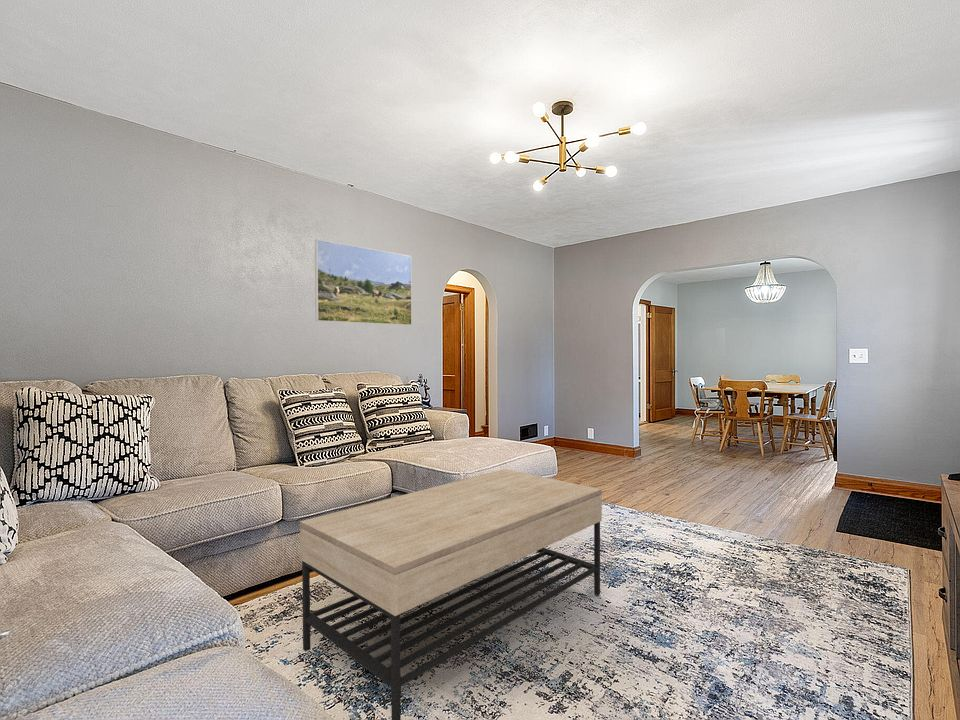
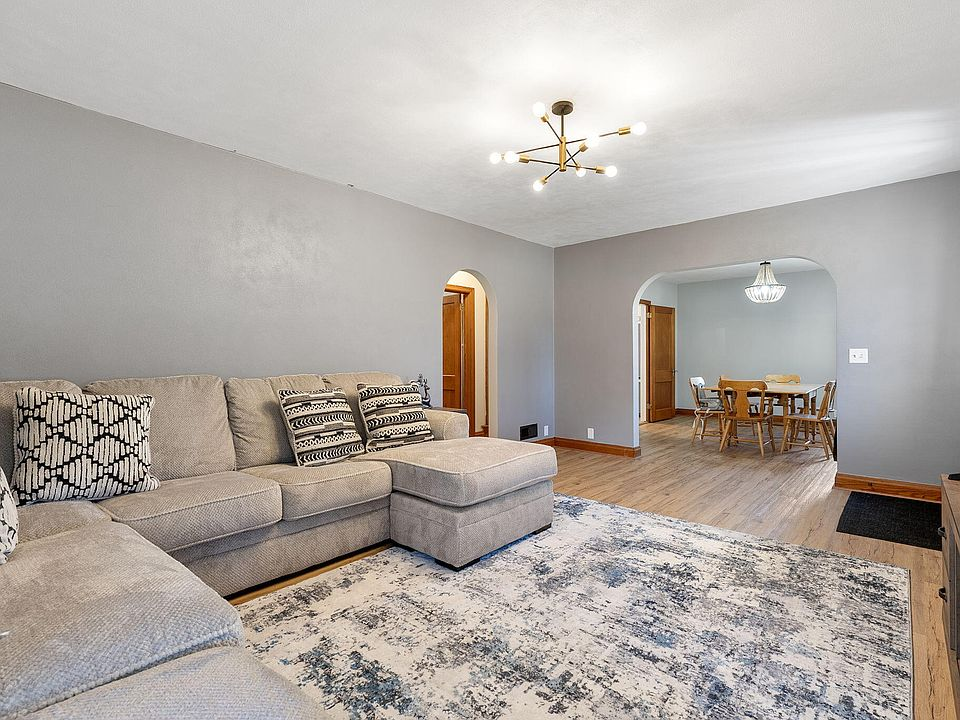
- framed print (367, 285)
- coffee table (466, 561)
